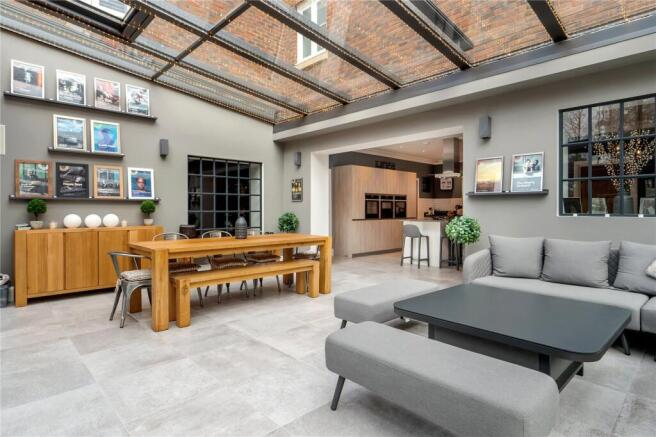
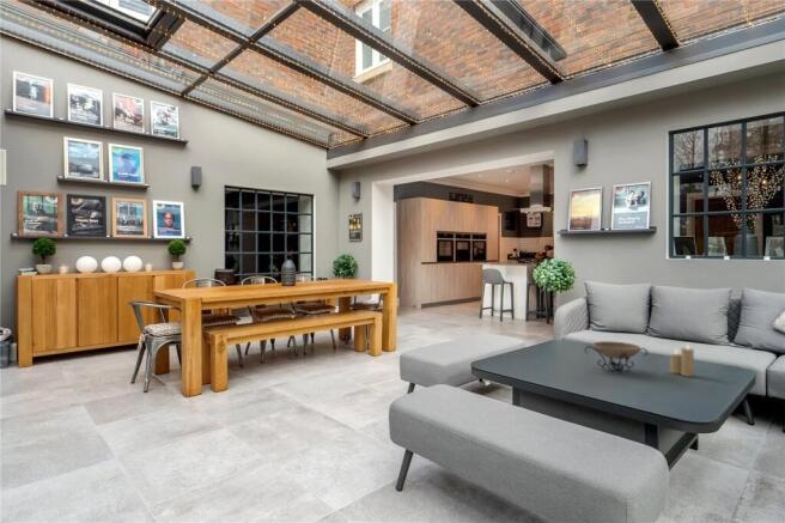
+ decorative bowl (615, 358)
+ candle (681, 358)
